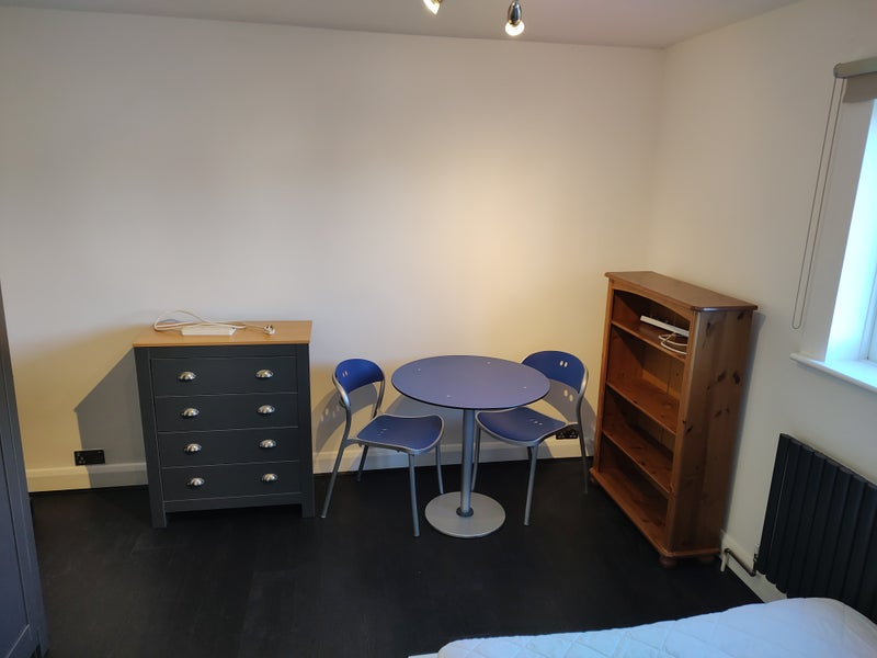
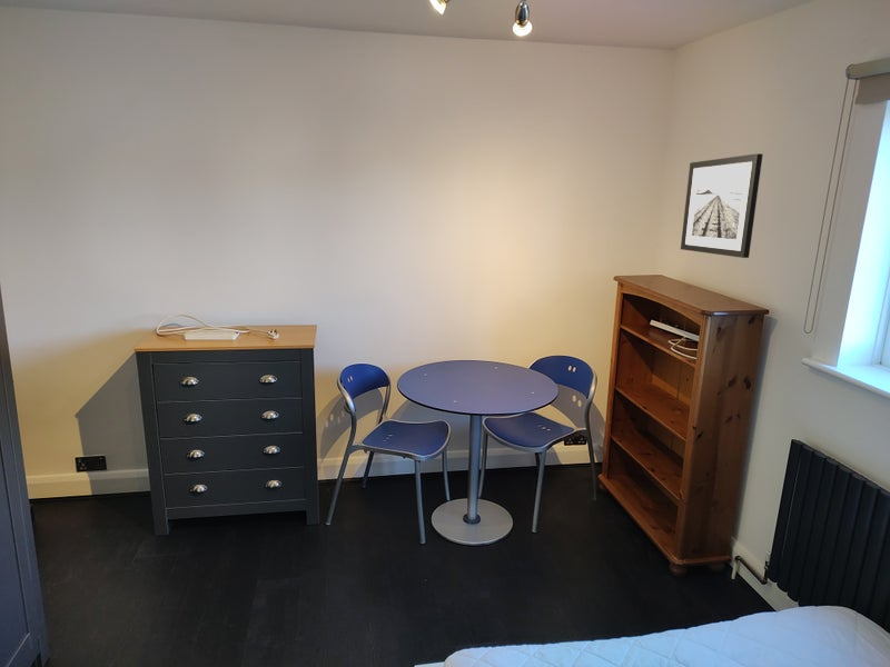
+ wall art (716, 207)
